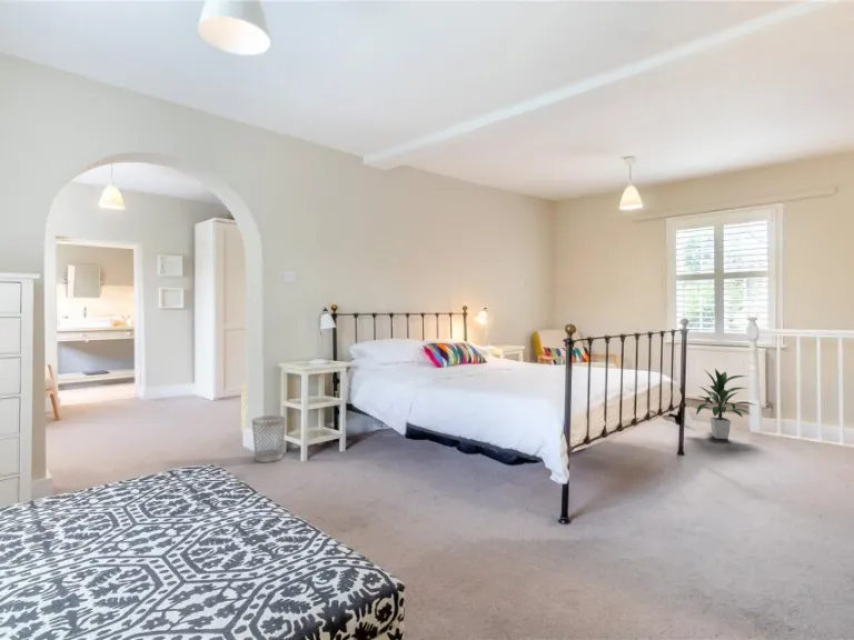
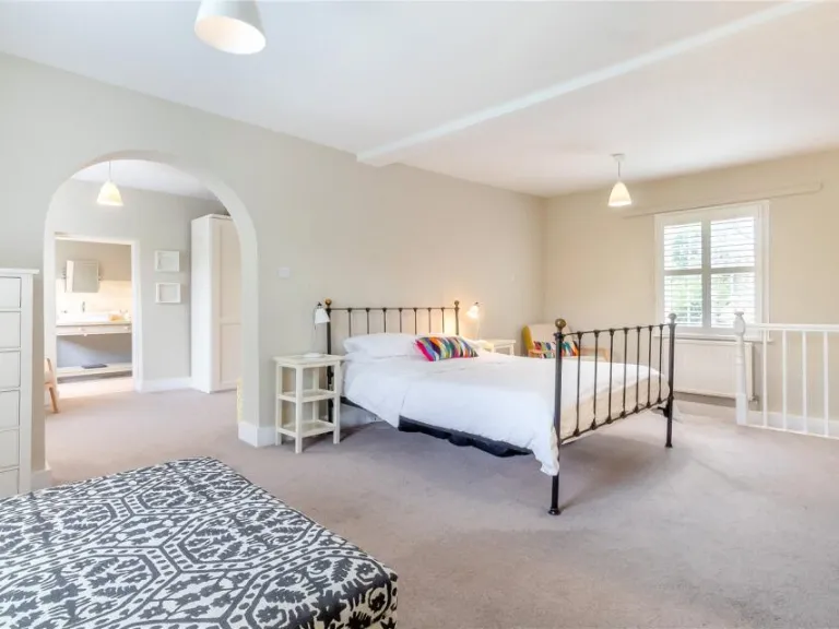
- wastebasket (268, 438)
- indoor plant (721, 402)
